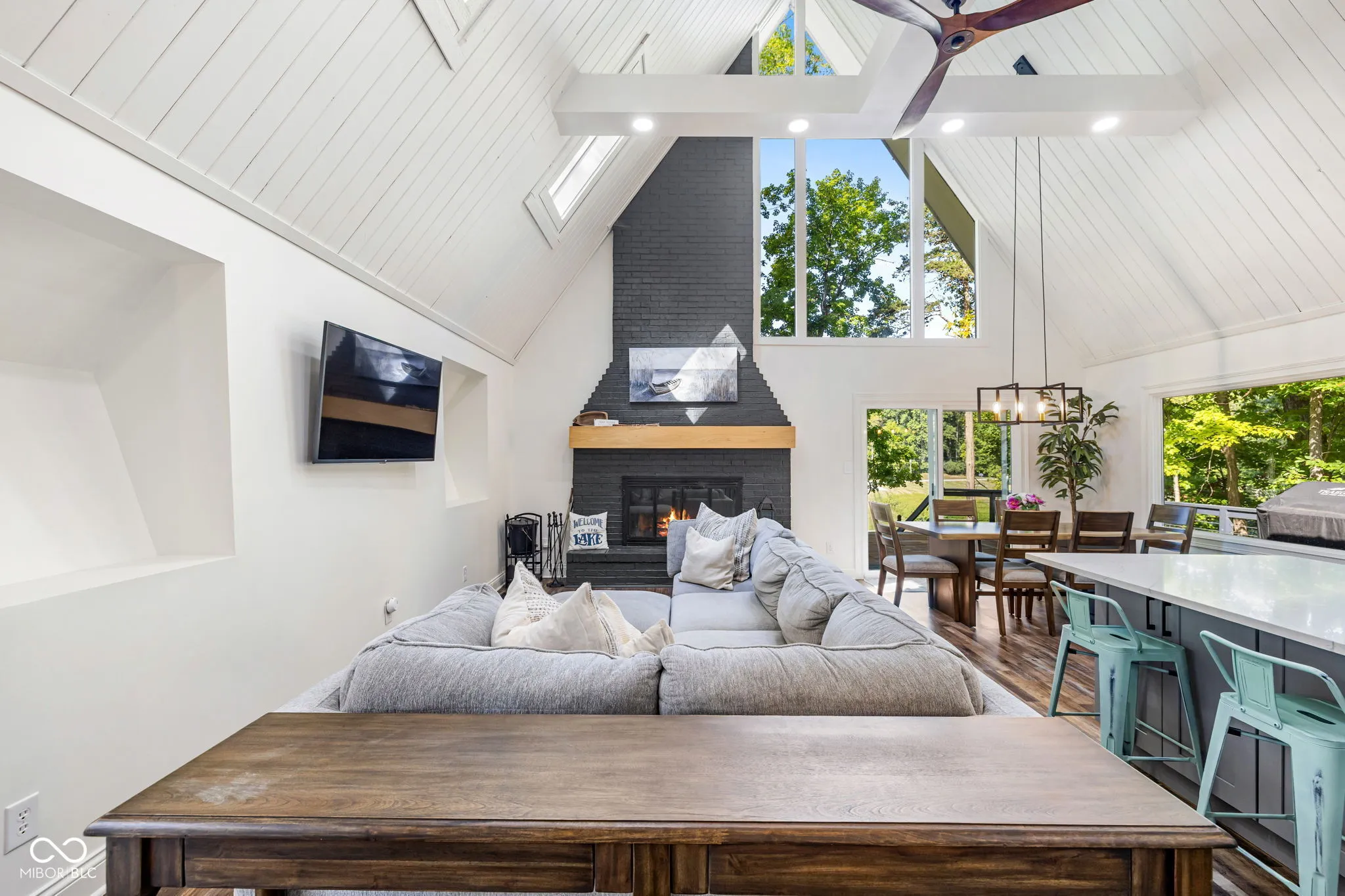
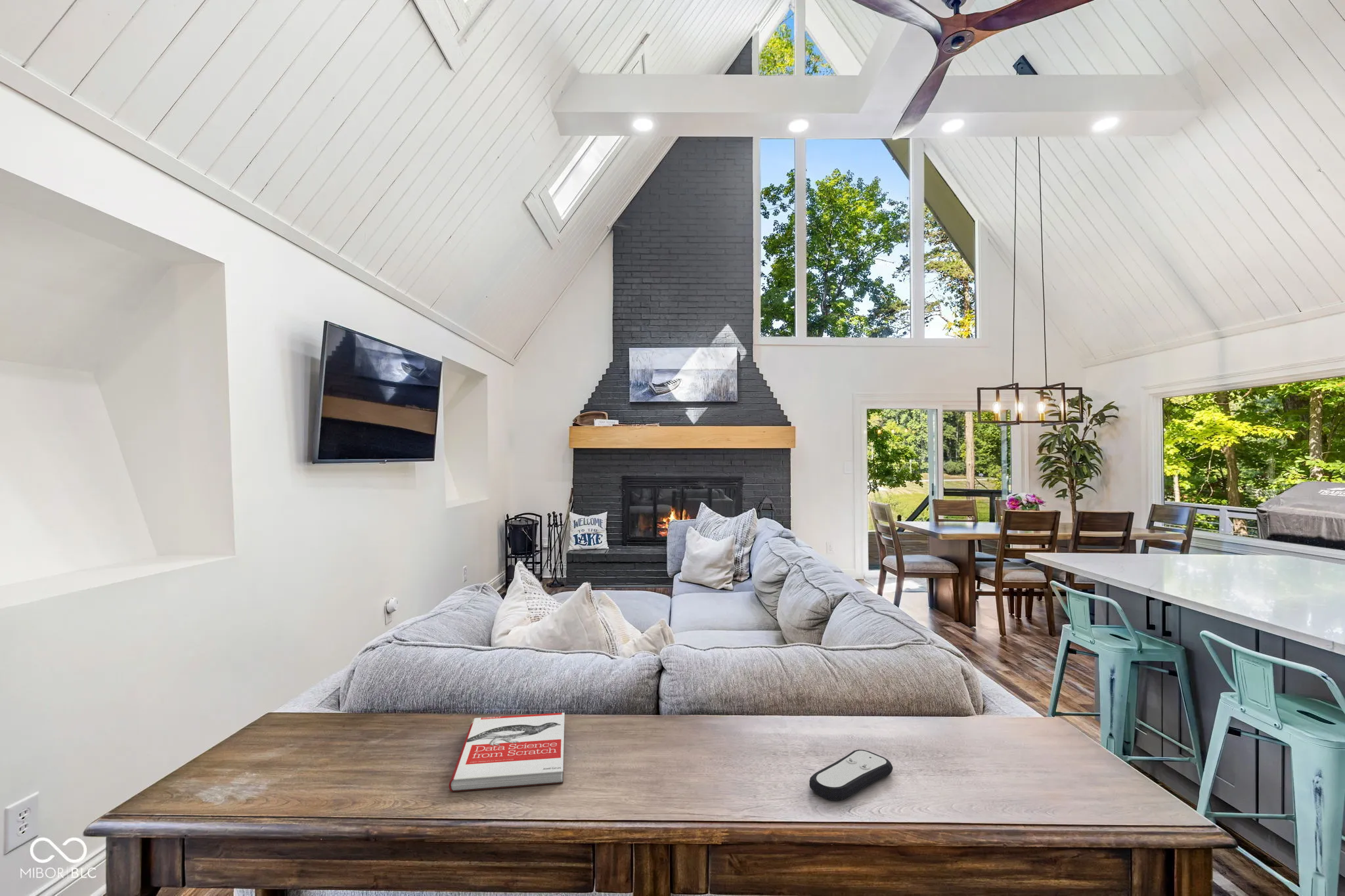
+ remote control (850, 773)
+ book (513, 748)
